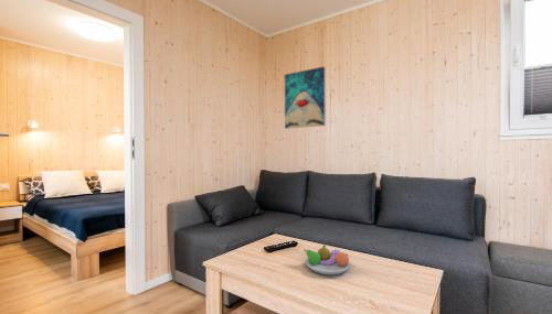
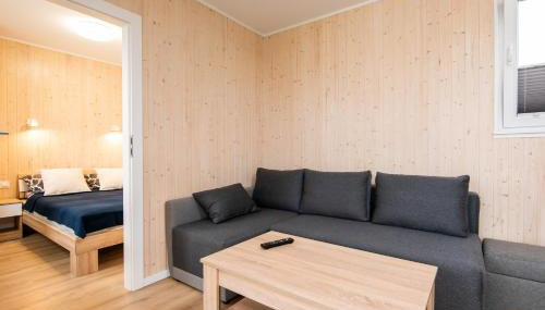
- wall art (304, 98)
- fruit bowl (326, 258)
